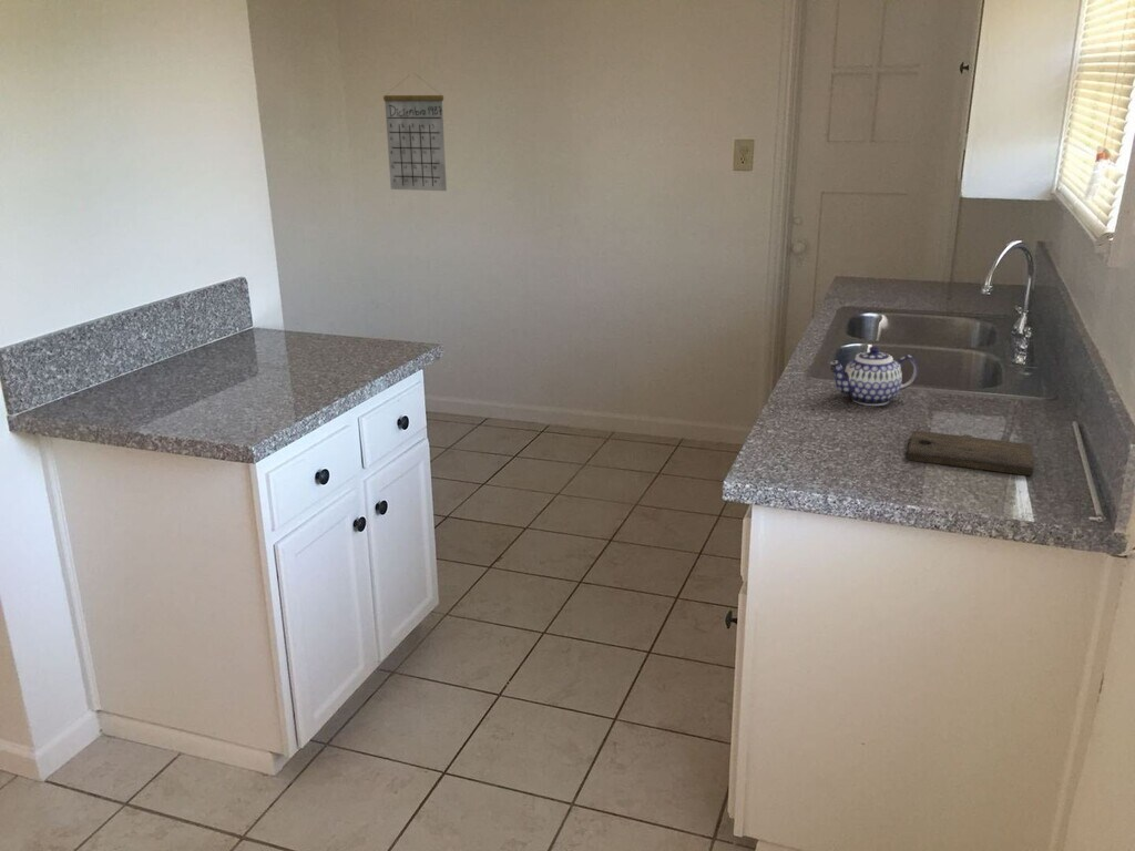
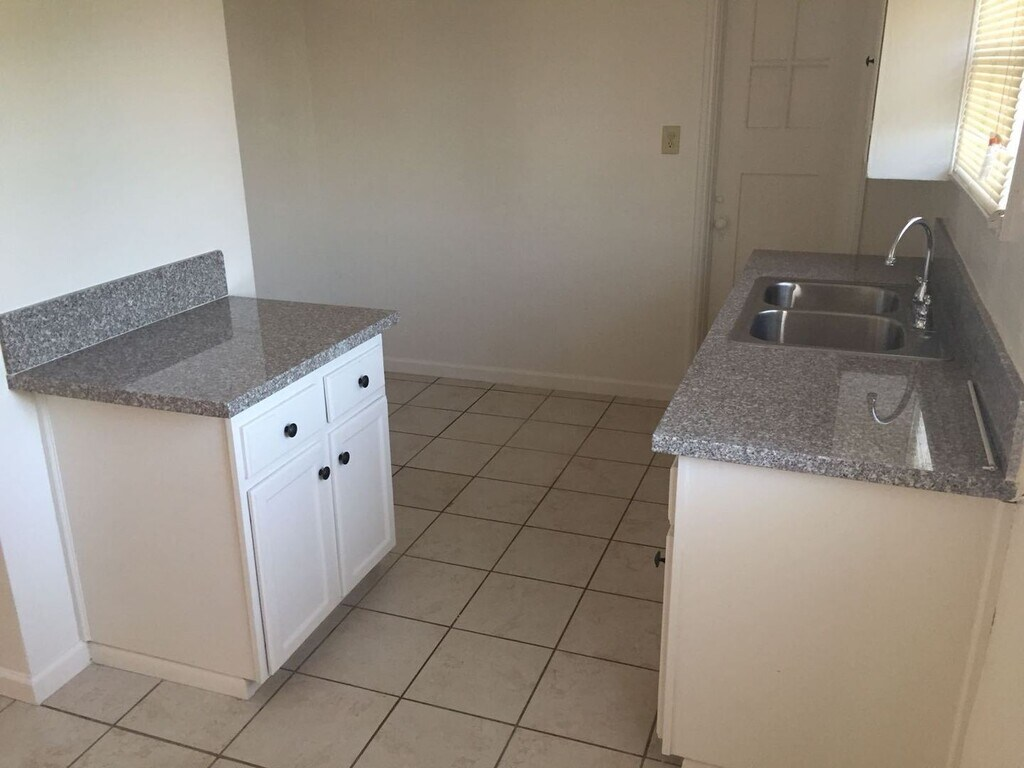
- cutting board (970, 451)
- calendar (415, 132)
- teapot (872, 373)
